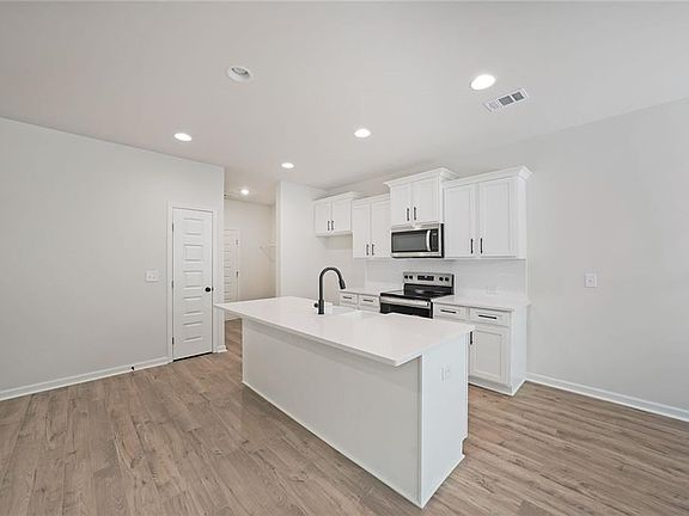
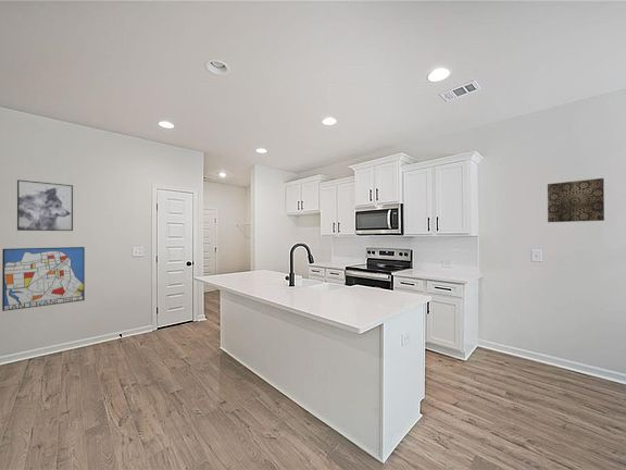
+ wall art (574, 201)
+ wall art (46, 276)
+ wall art (46, 207)
